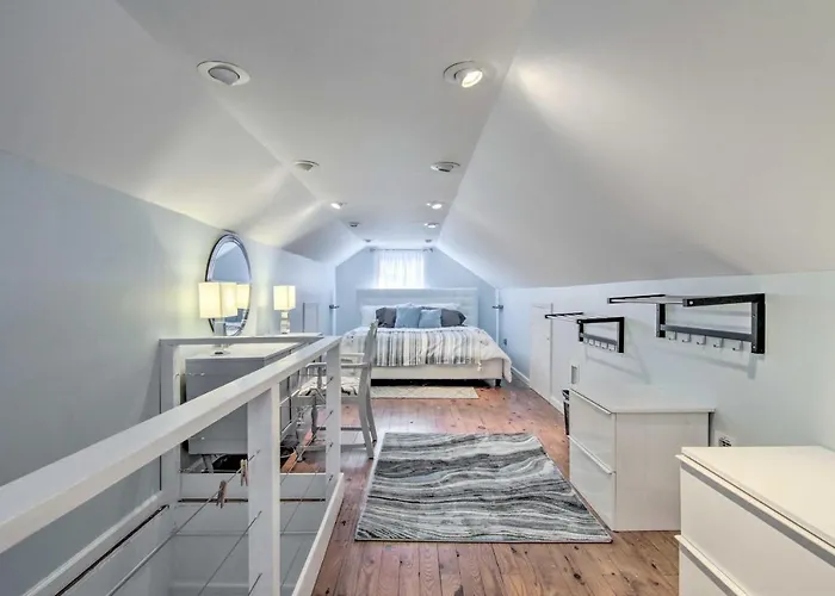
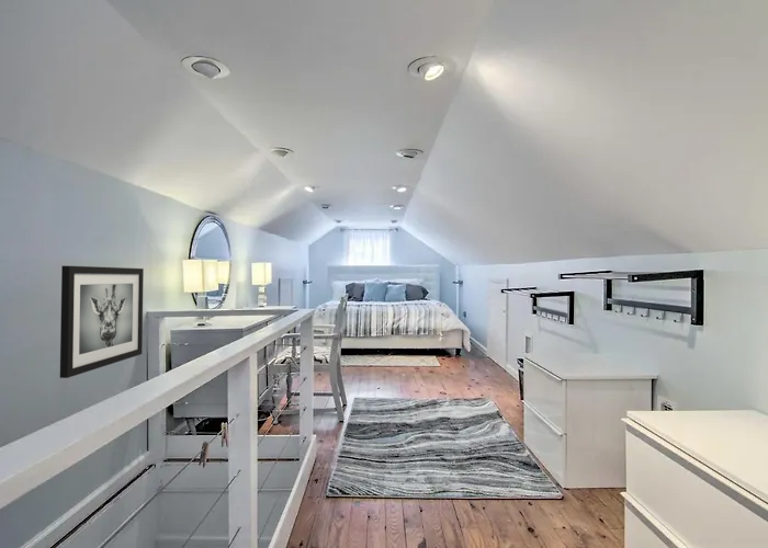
+ wall art (106, 316)
